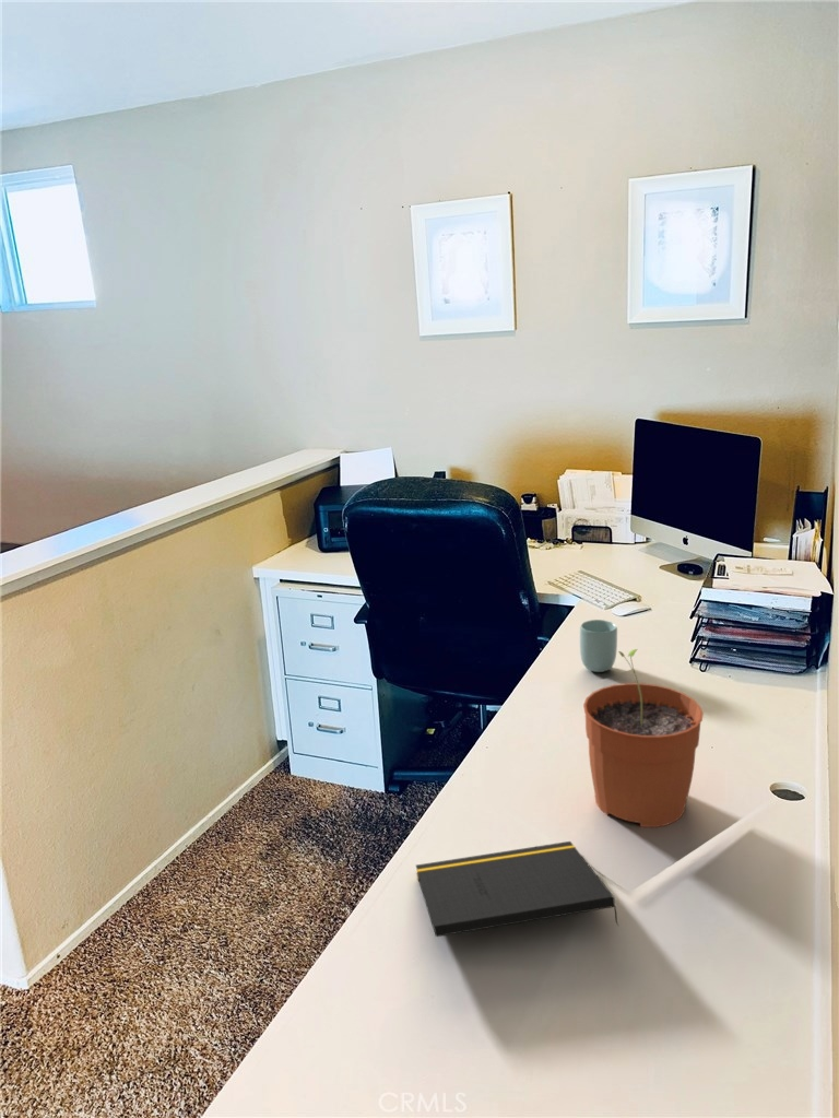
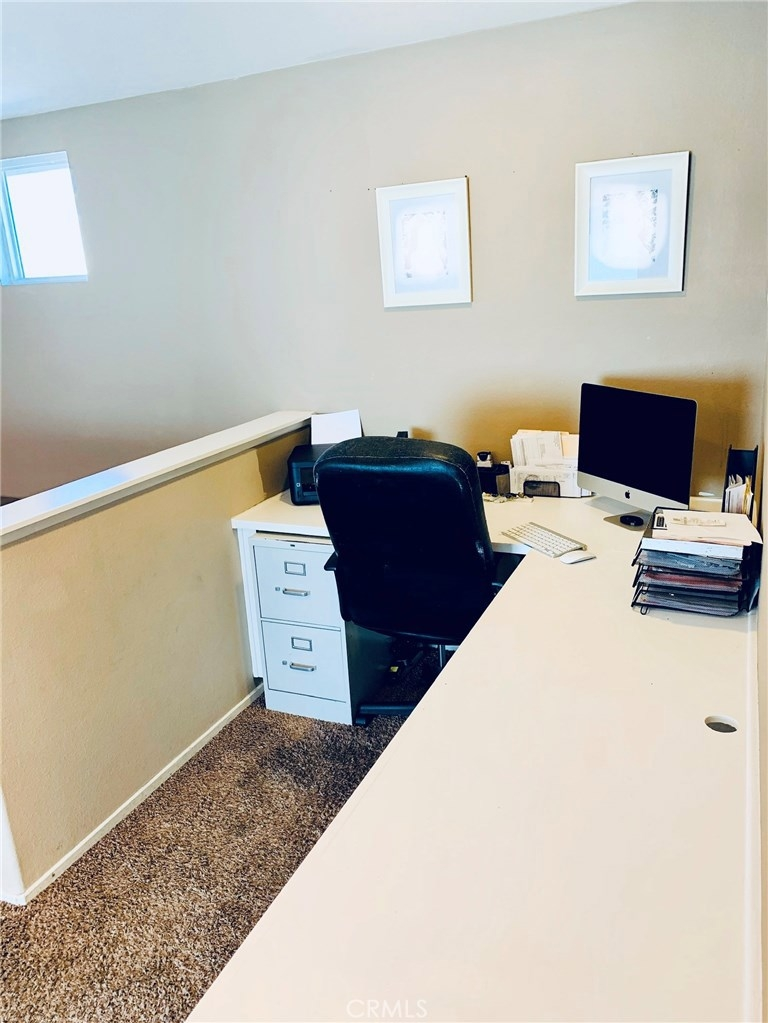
- plant pot (641, 731)
- notepad (509, 884)
- cup (598, 647)
